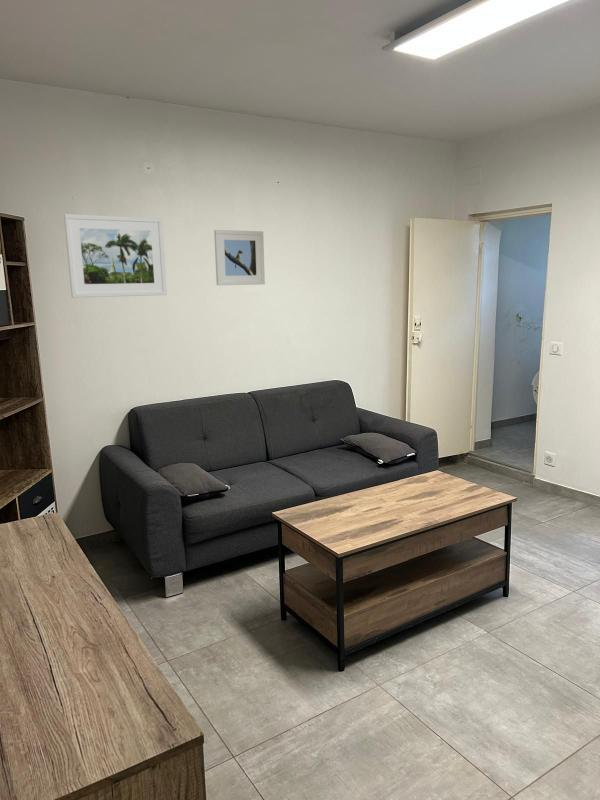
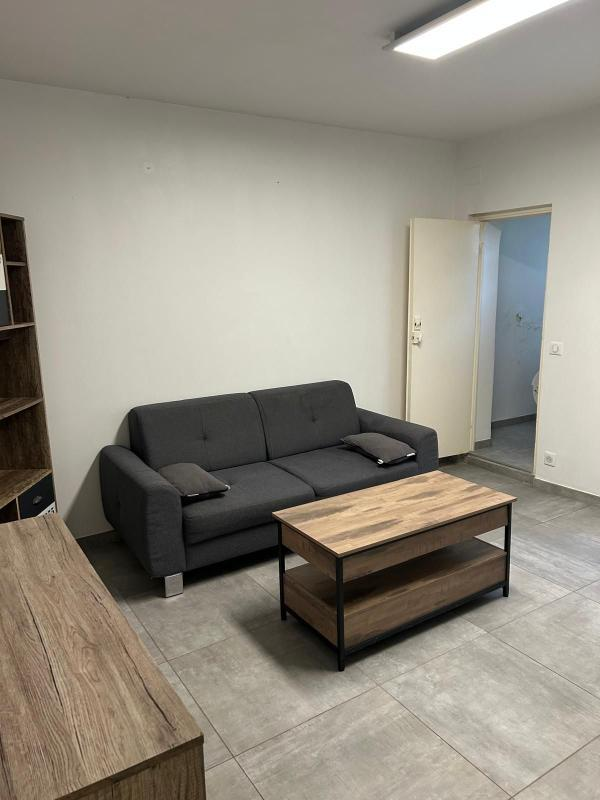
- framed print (118, 256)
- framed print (240, 257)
